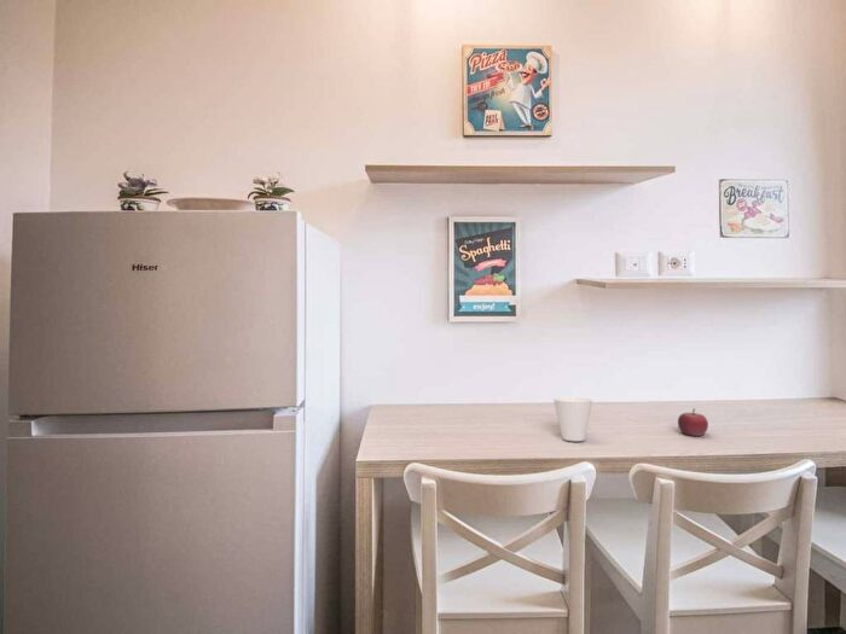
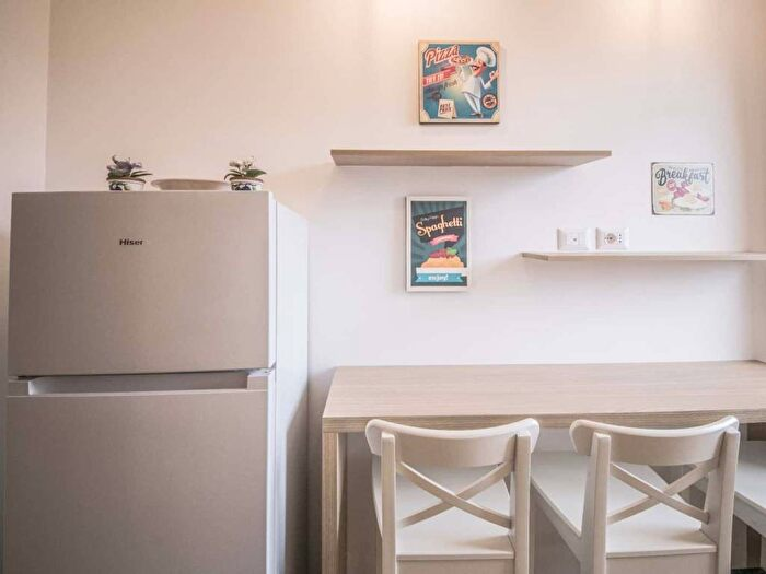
- fruit (693, 420)
- cup (573, 418)
